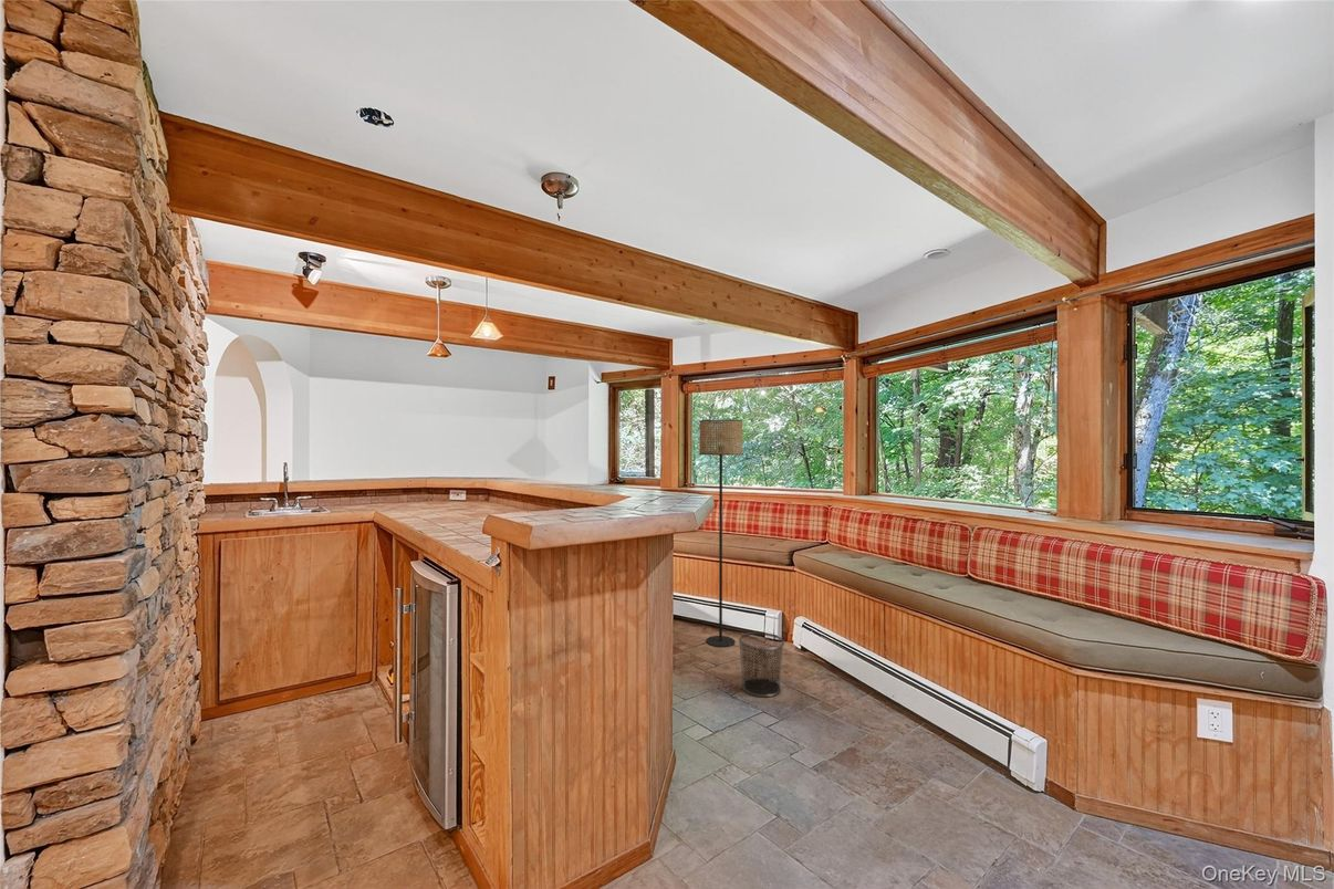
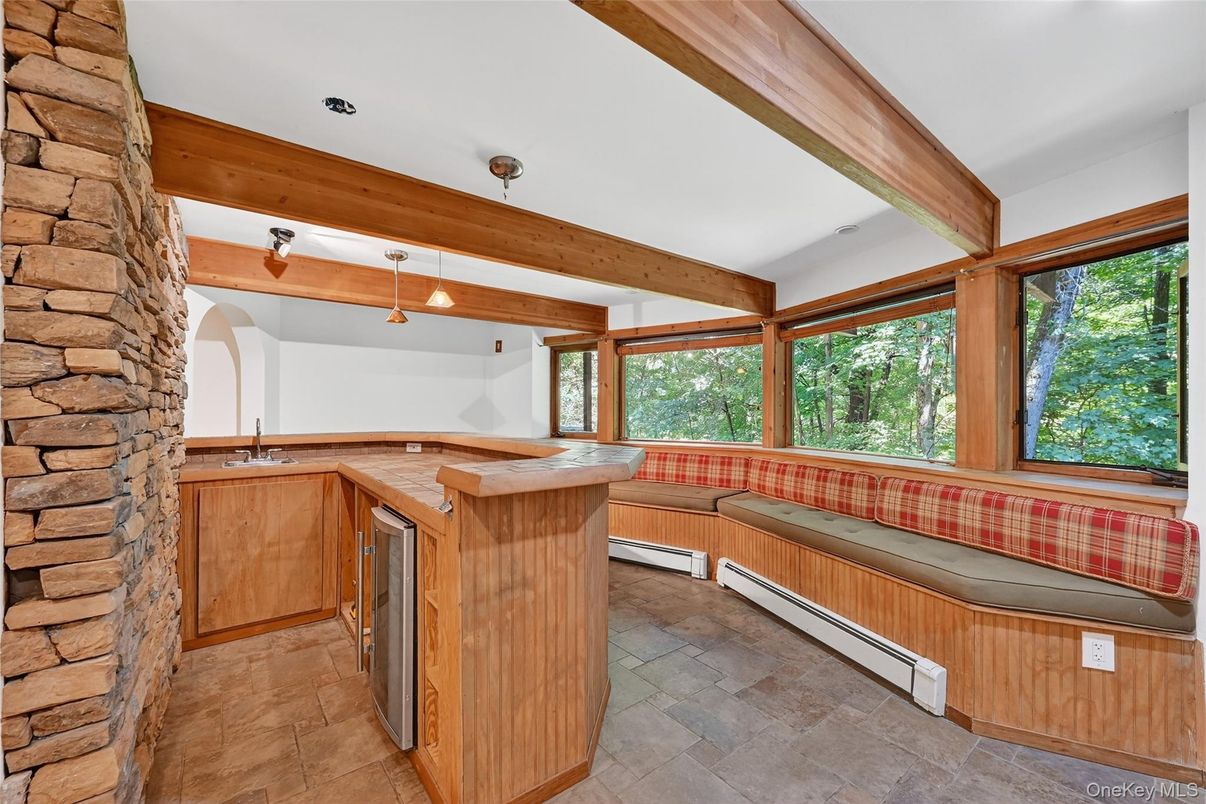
- floor lamp (720, 531)
- waste bin (761, 663)
